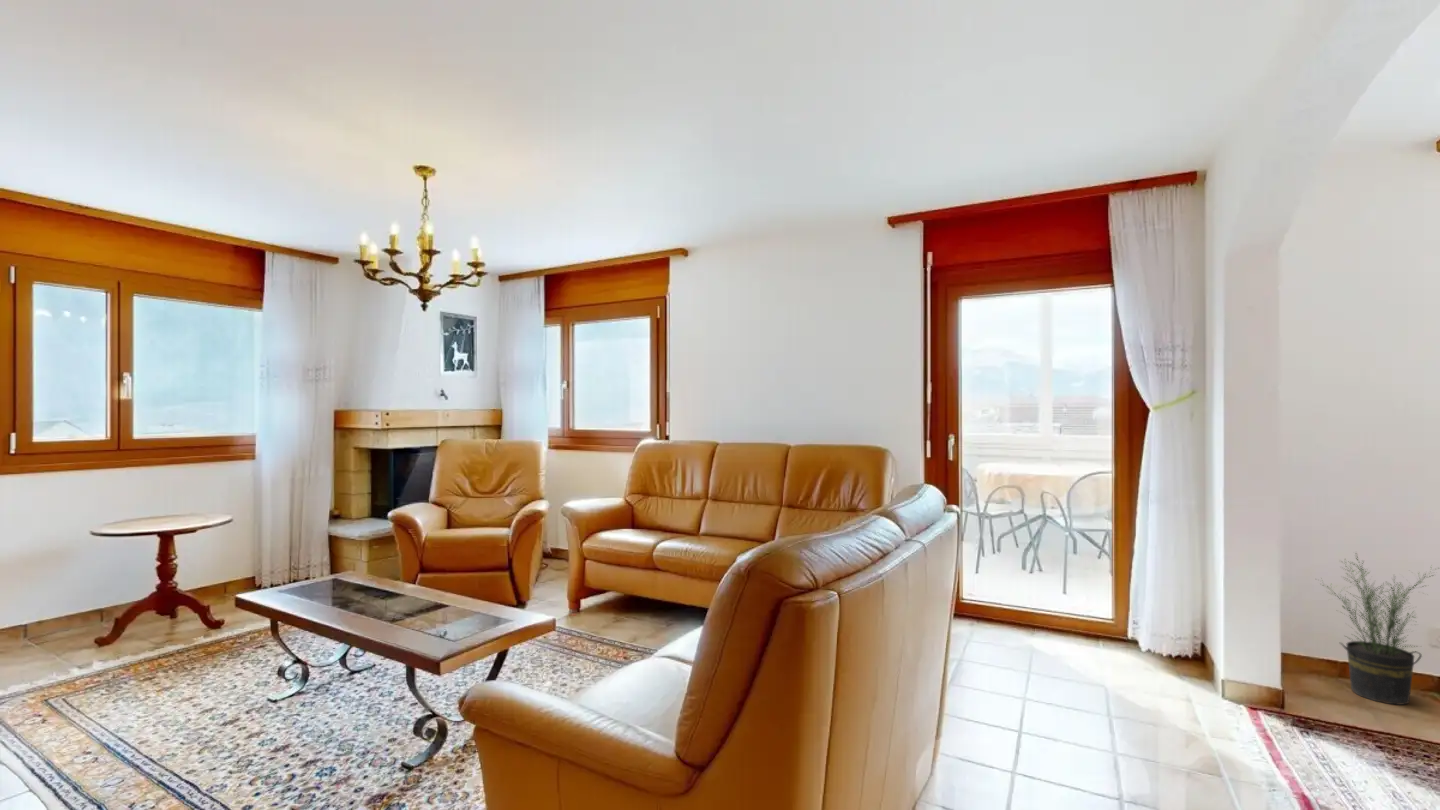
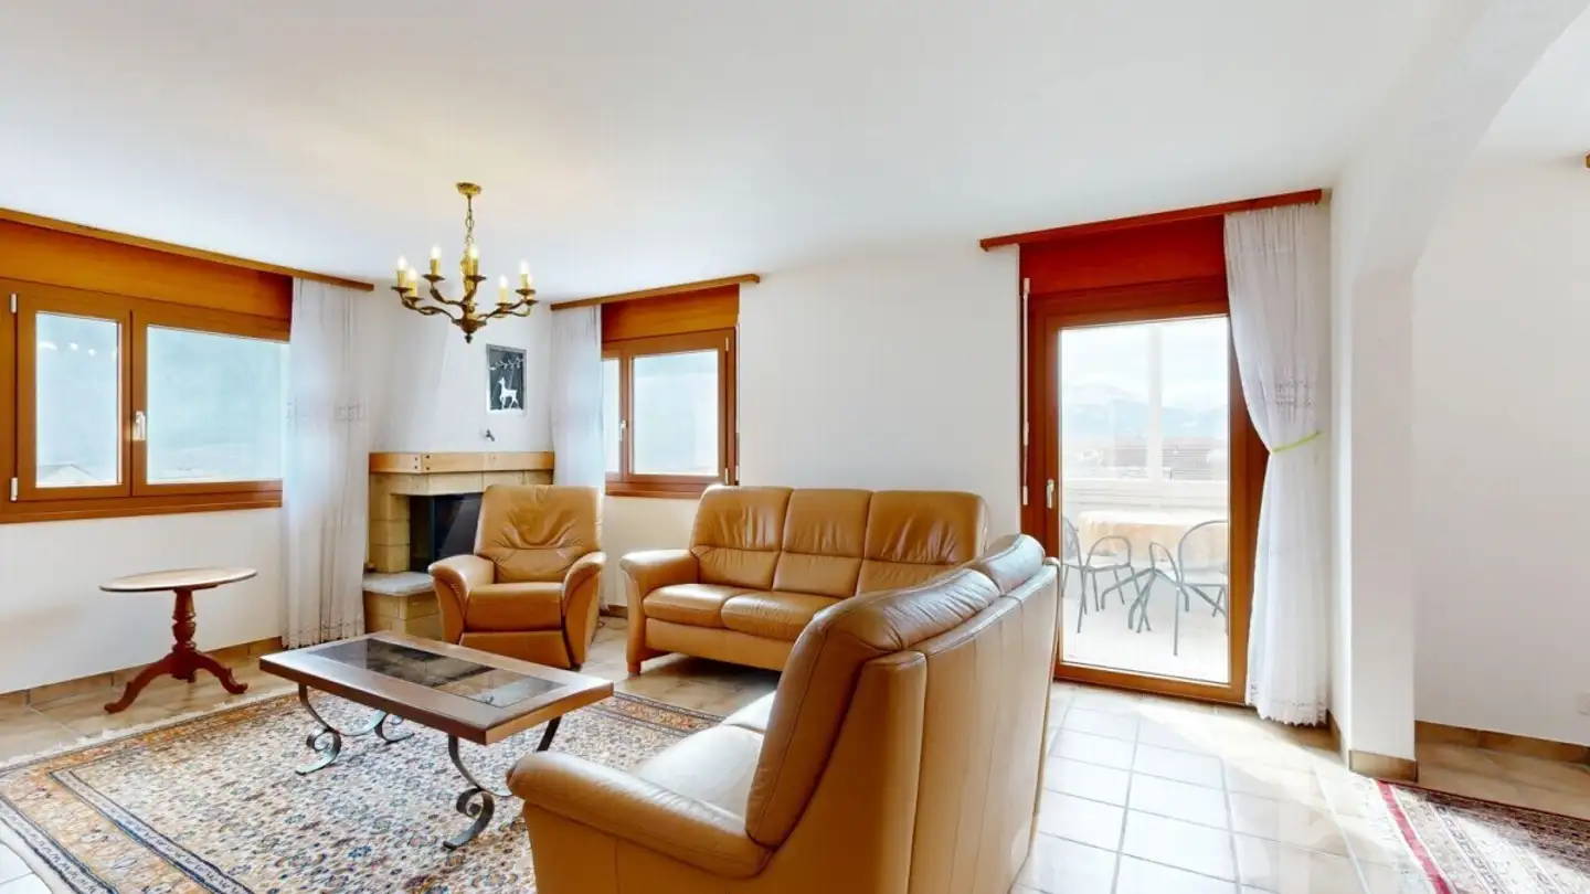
- potted plant (1374, 625)
